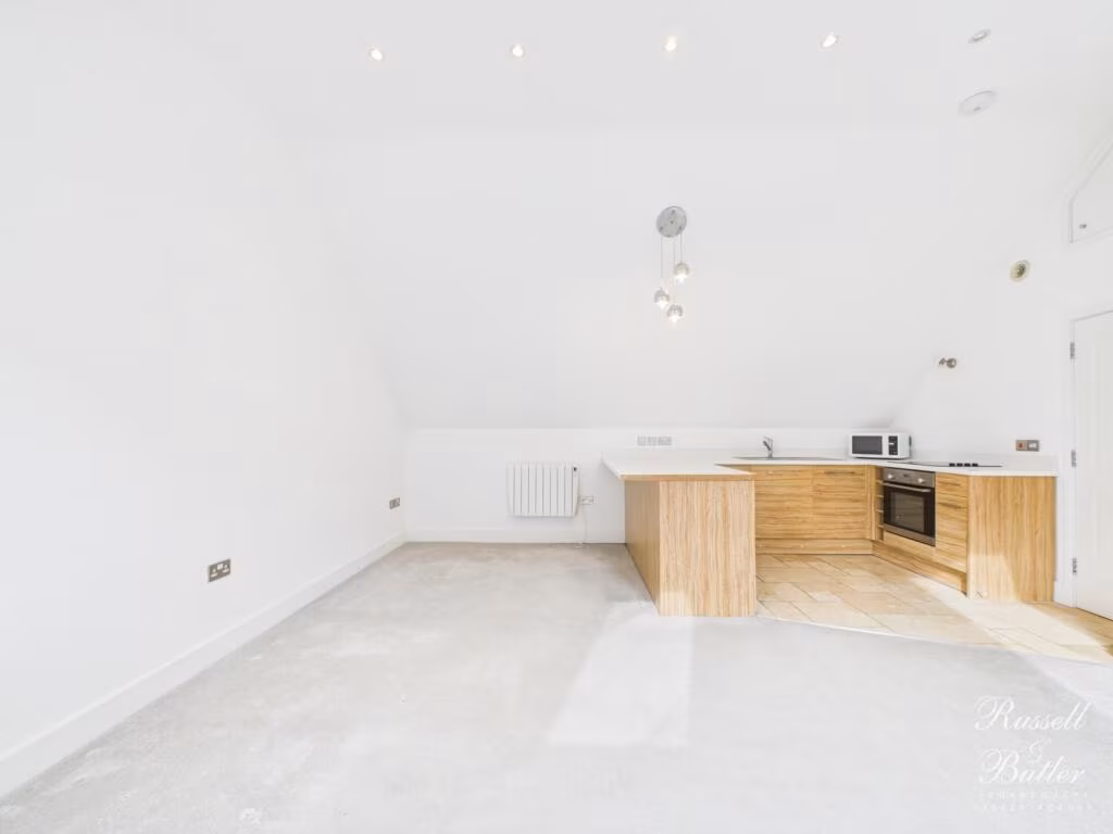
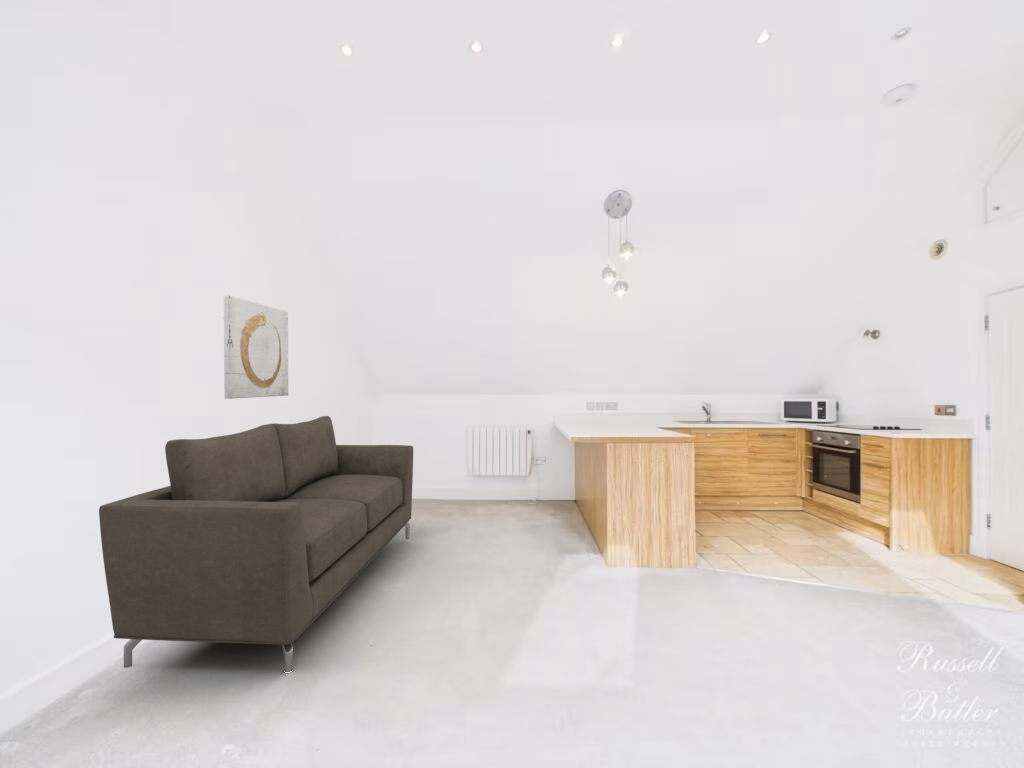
+ sofa (306, 504)
+ wall art (259, 350)
